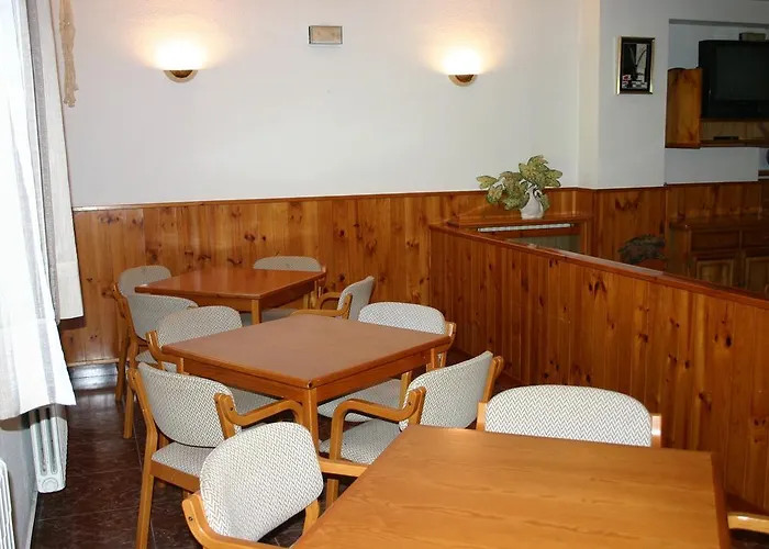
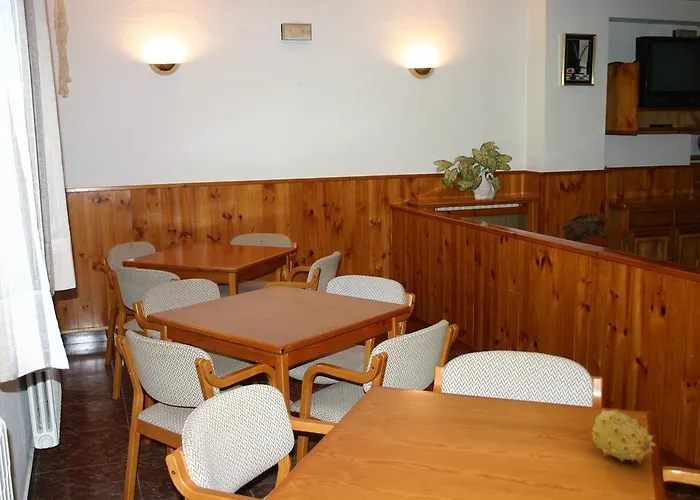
+ fruit (622, 435)
